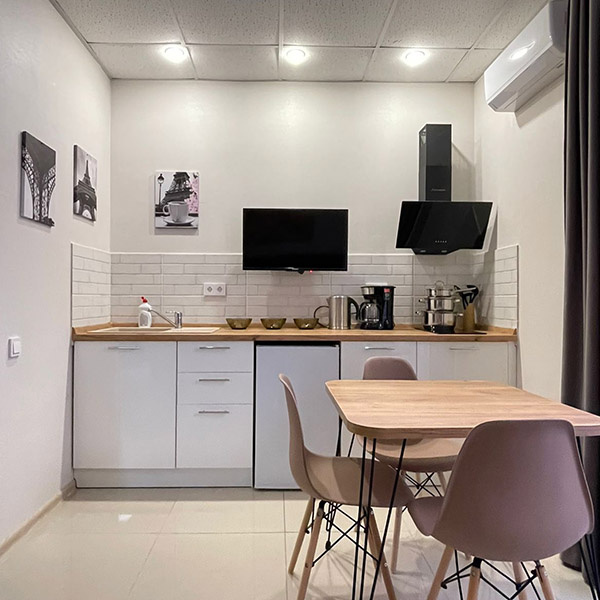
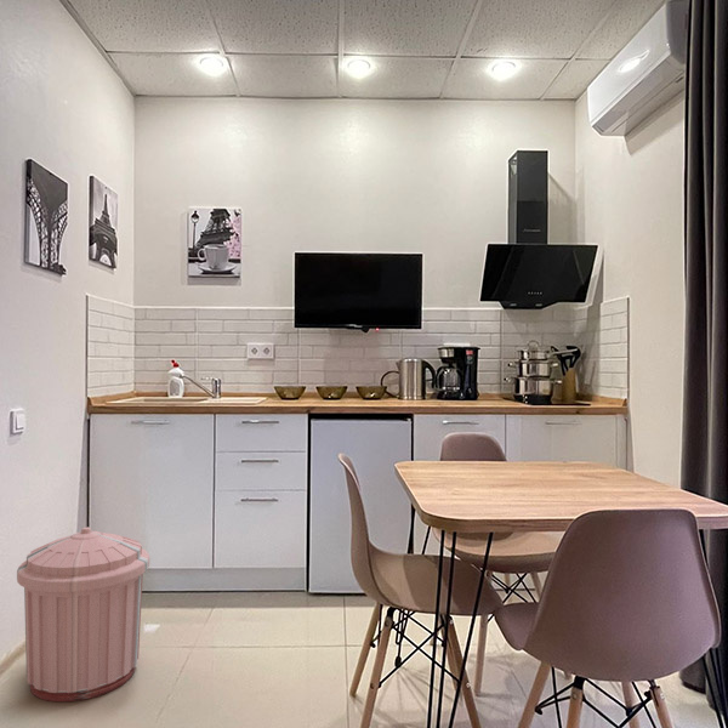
+ trash can (85, 601)
